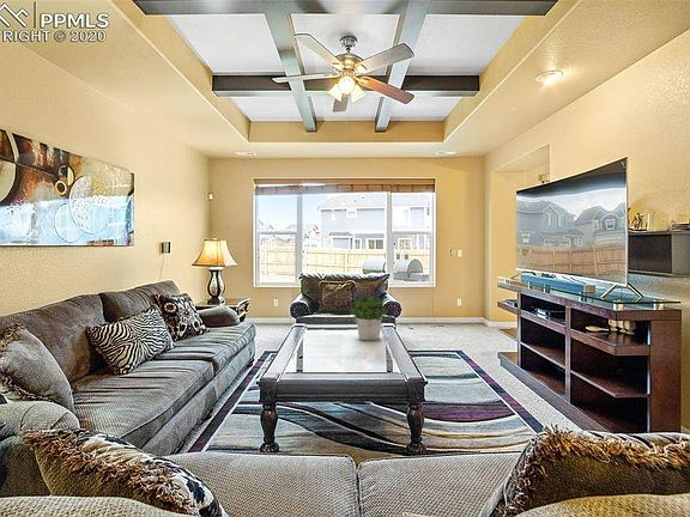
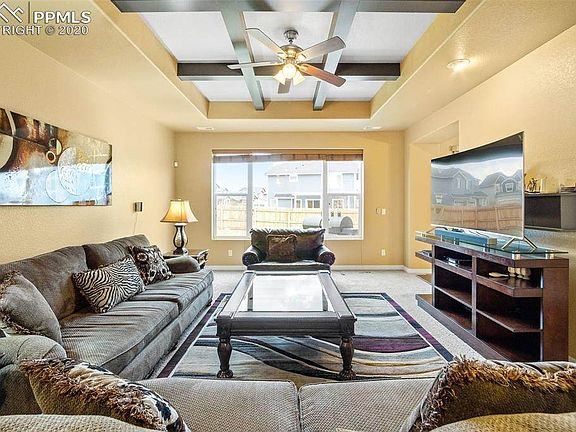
- potted plant (369, 316)
